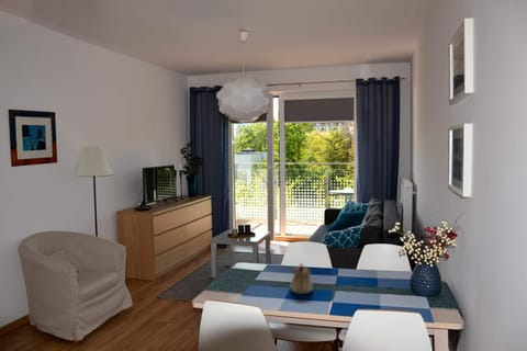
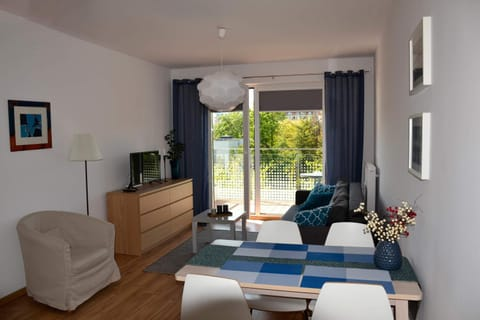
- teapot (301, 278)
